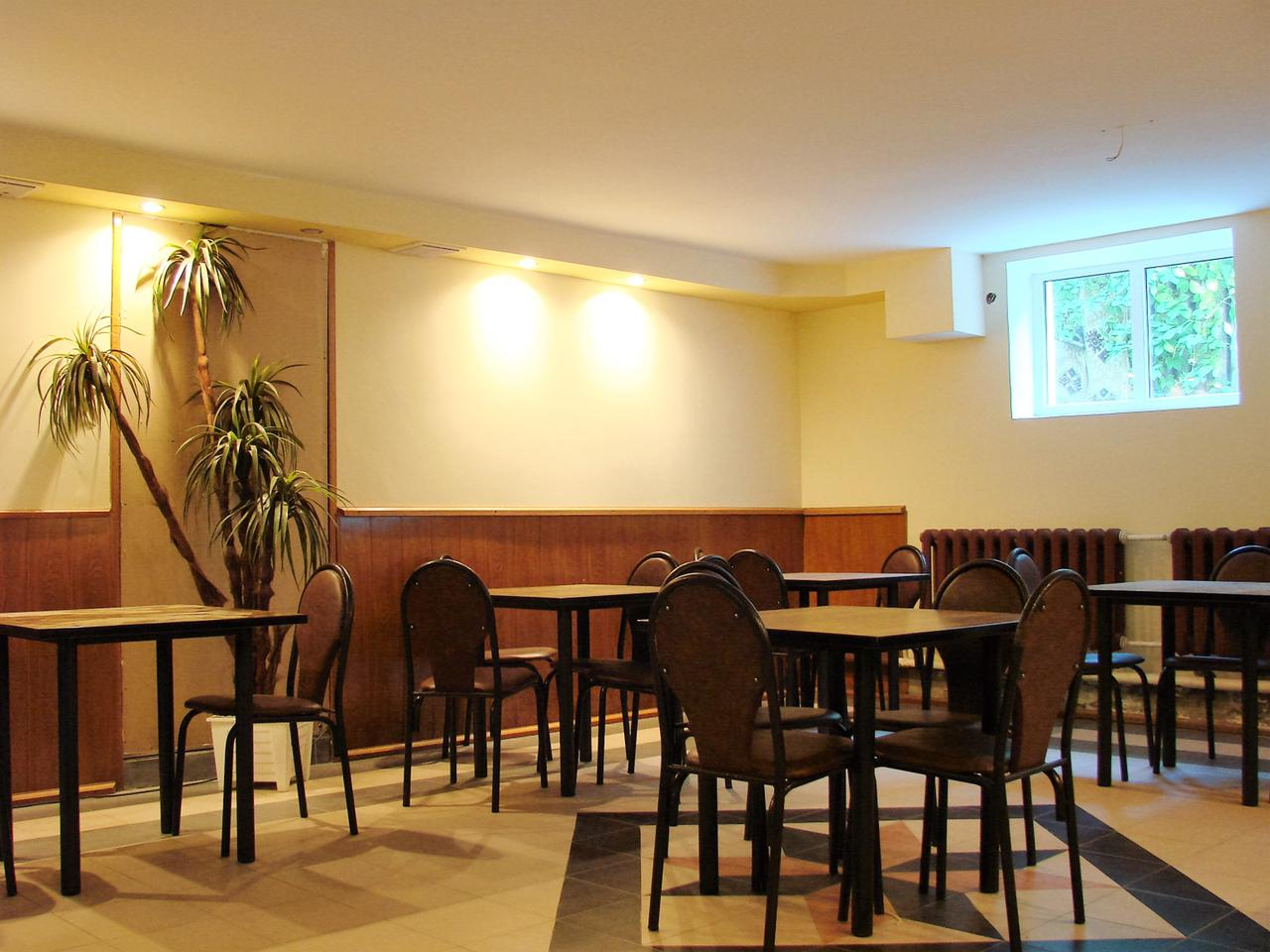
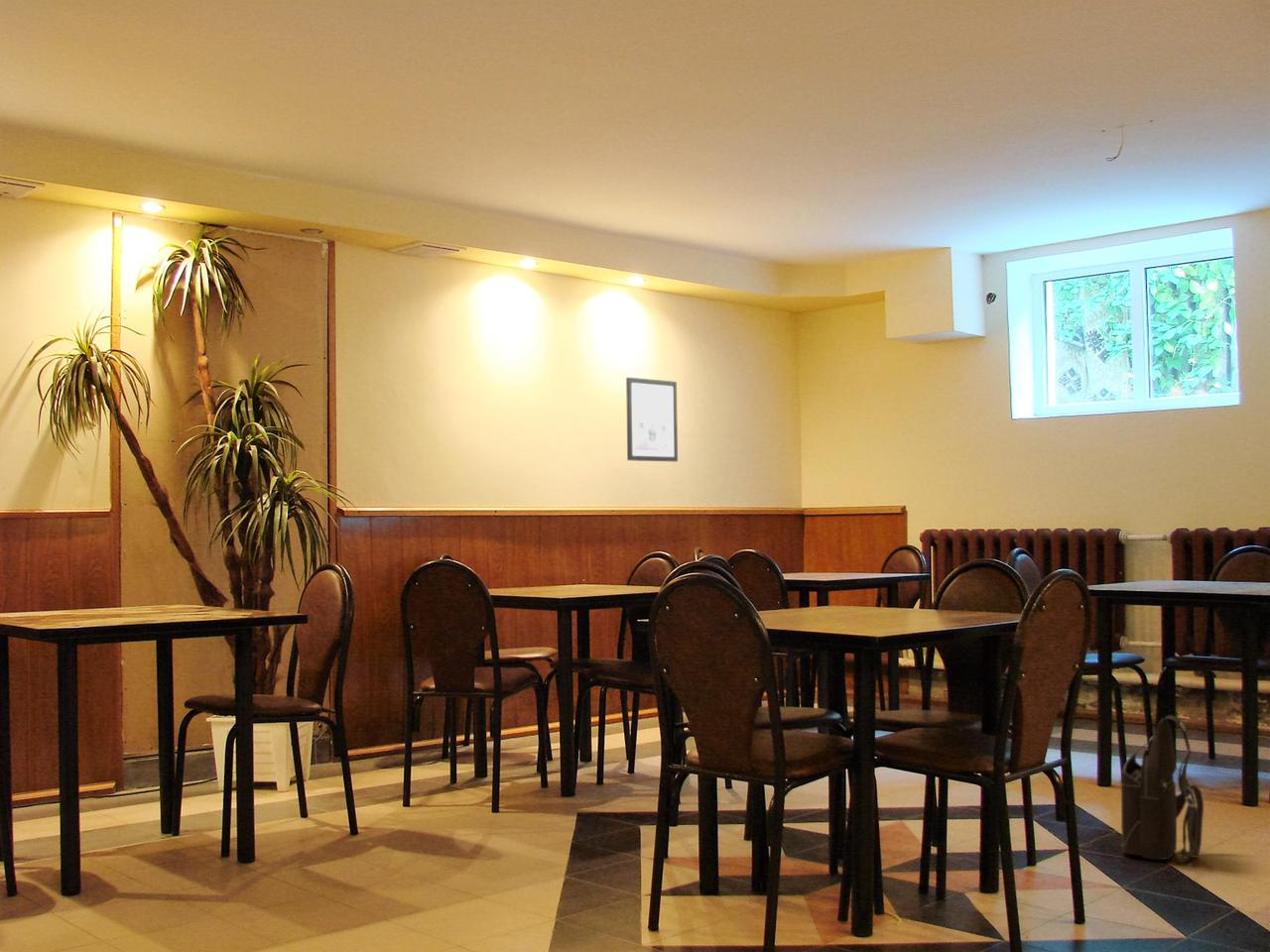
+ wall art (652, 419)
+ shoulder bag (1160, 783)
